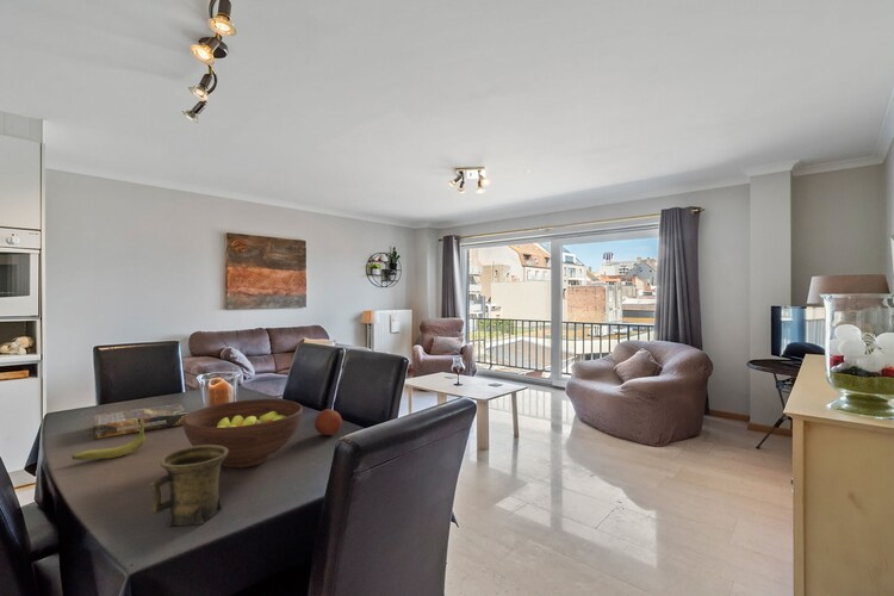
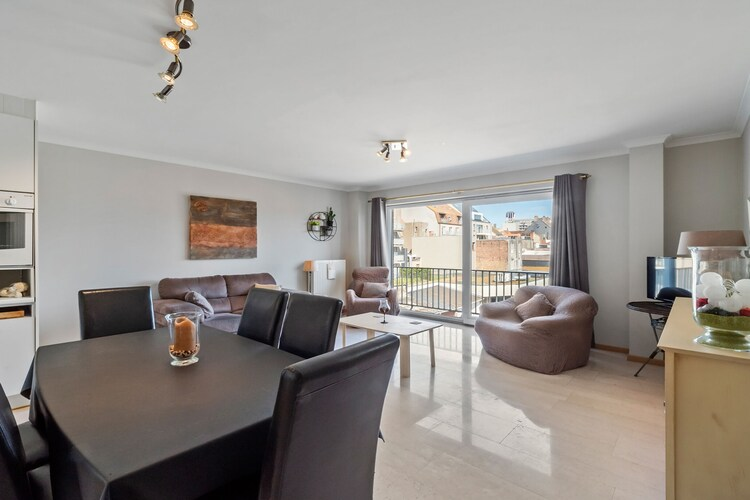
- fruit (328, 421)
- mug (194, 485)
- banana (110, 448)
- fruit bowl (246, 436)
- book (141, 418)
